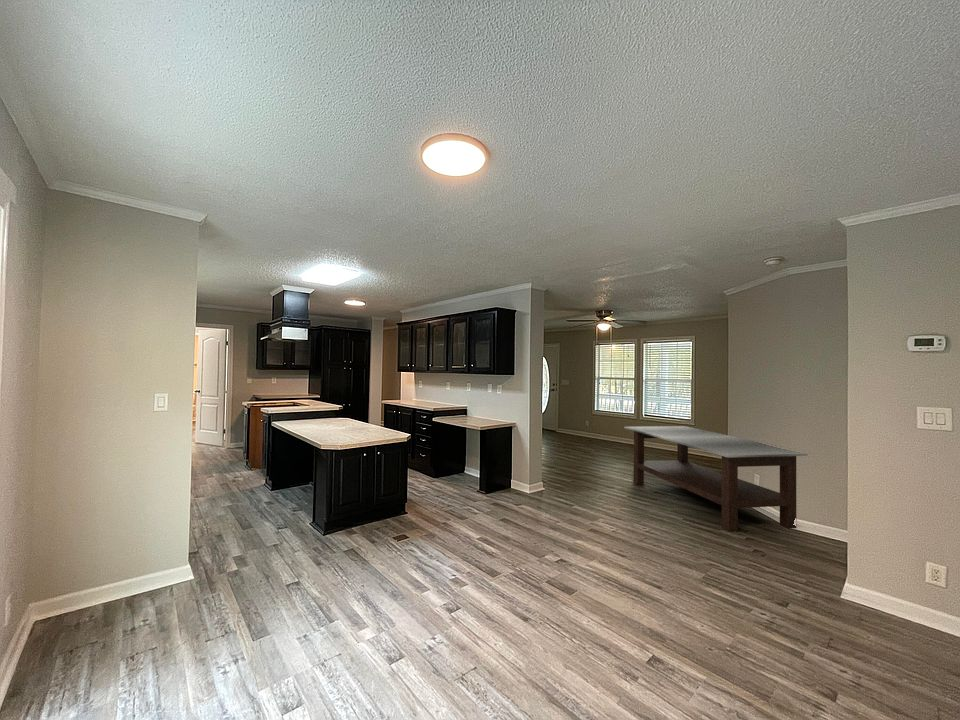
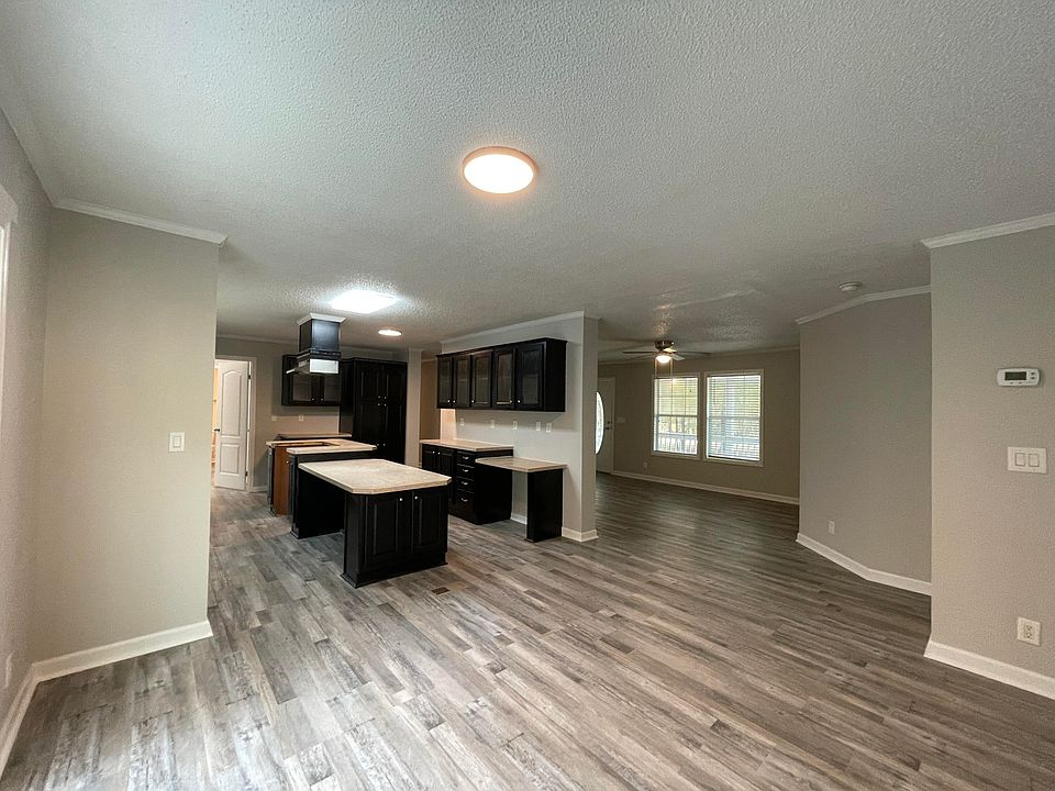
- coffee table (701, 469)
